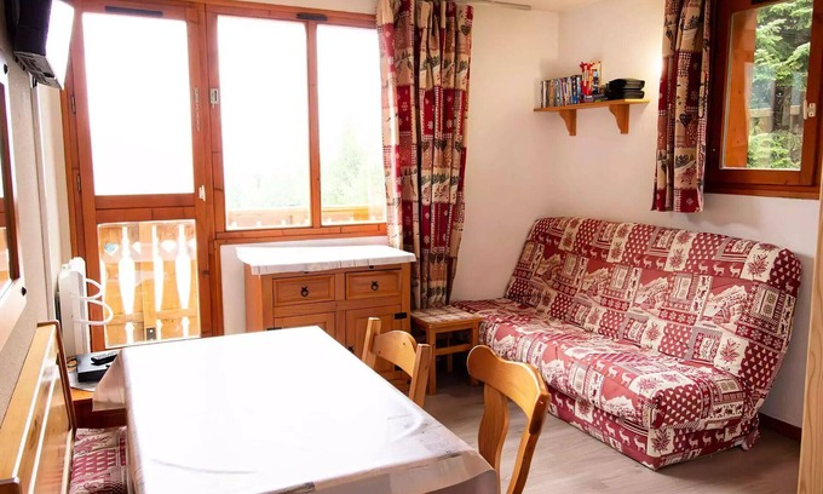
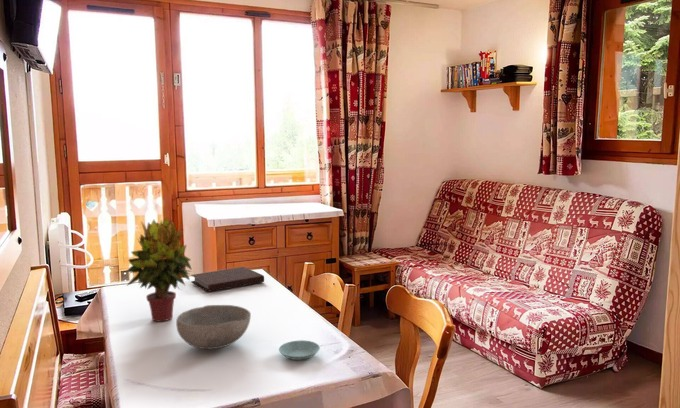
+ bowl (213, 329)
+ notebook (227, 278)
+ potted plant (161, 269)
+ saucer (299, 351)
